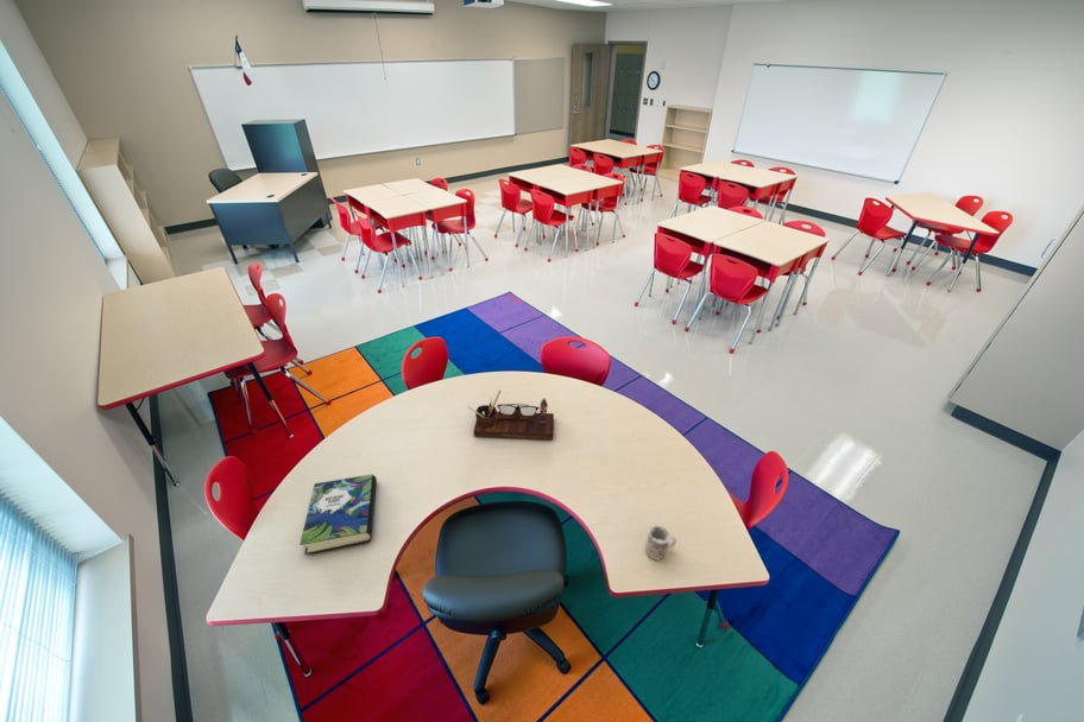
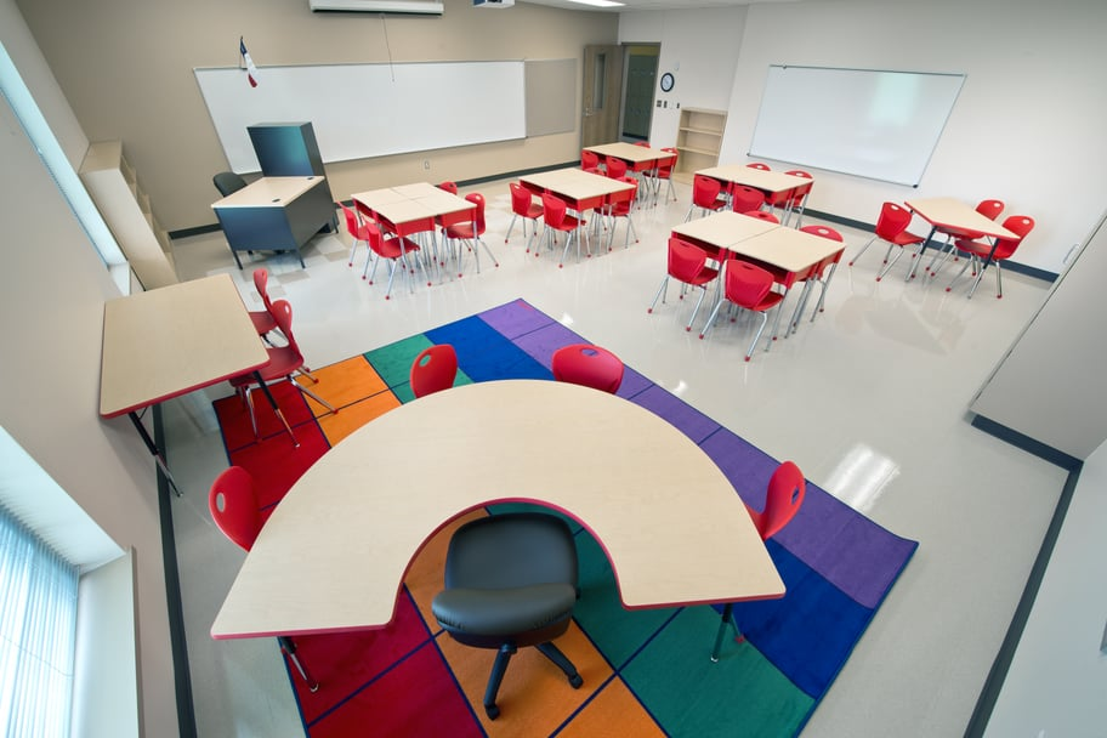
- mug (660, 543)
- book (341, 511)
- desk organizer (511, 412)
